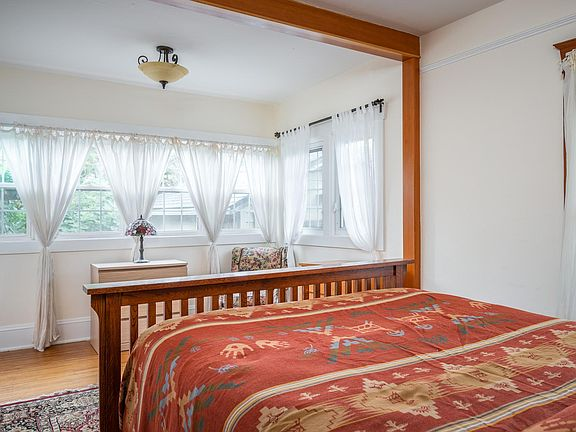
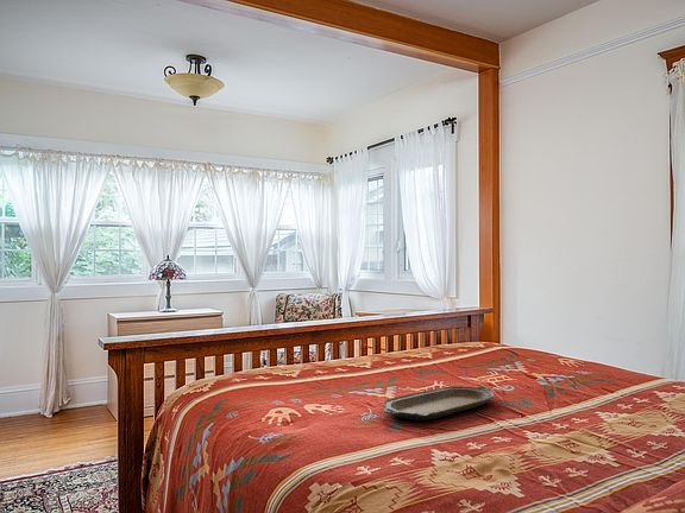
+ serving tray (440, 401)
